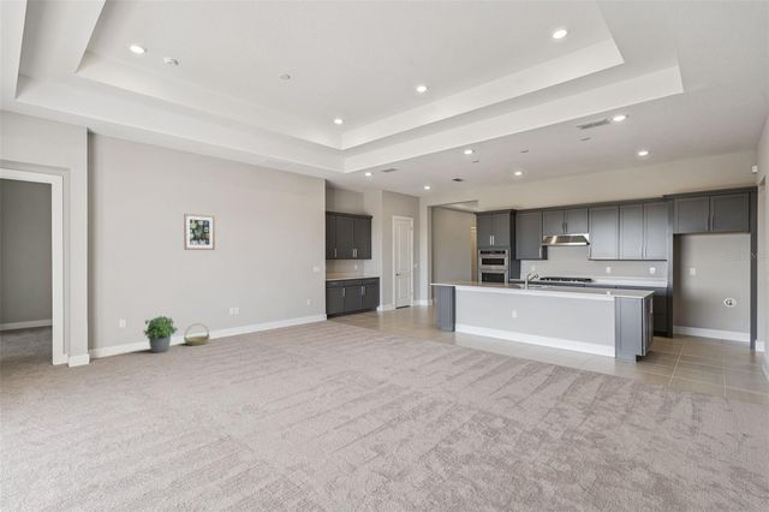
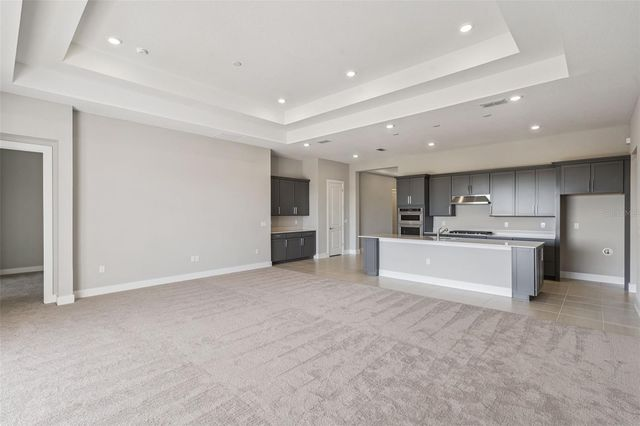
- wall art (199, 232)
- basket (196, 337)
- potted plant (160, 333)
